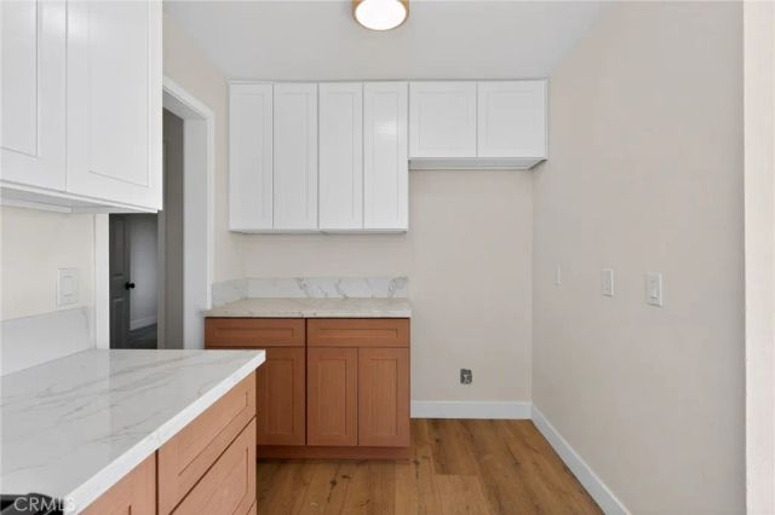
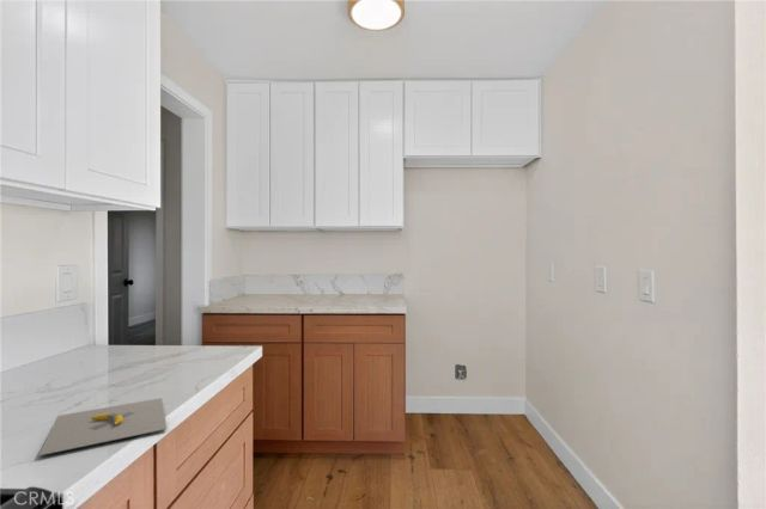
+ banana (110, 418)
